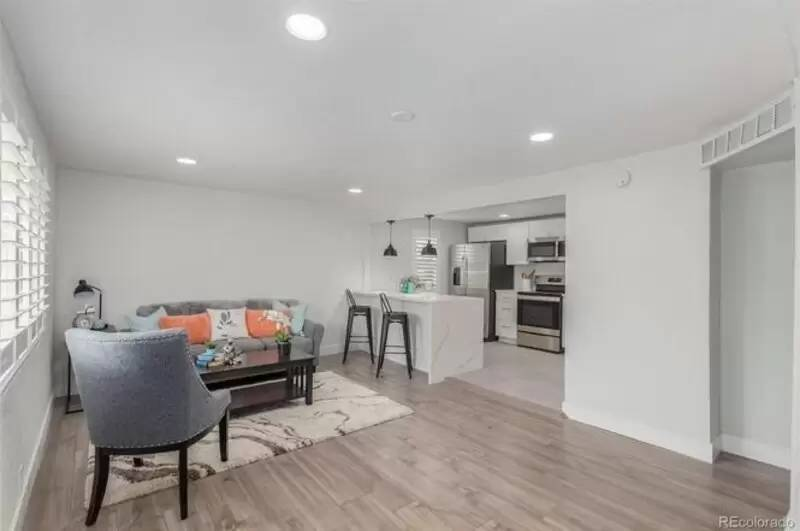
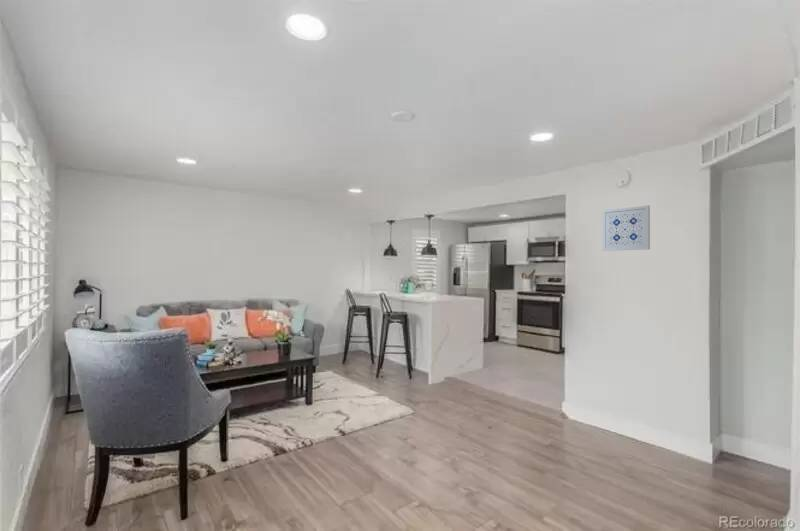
+ wall art (625, 229)
